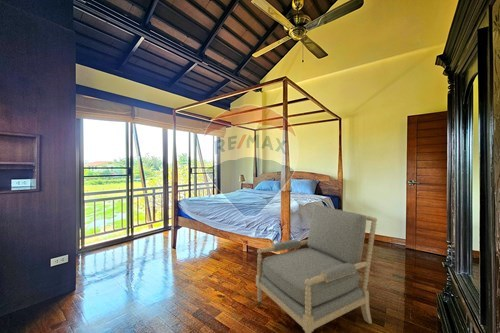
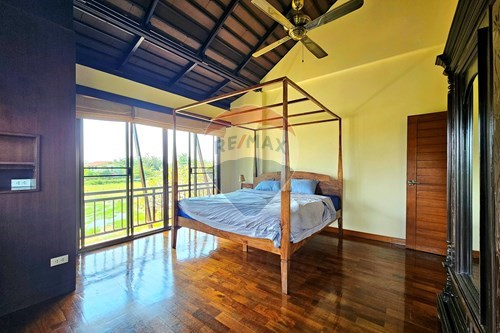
- armchair (314, 262)
